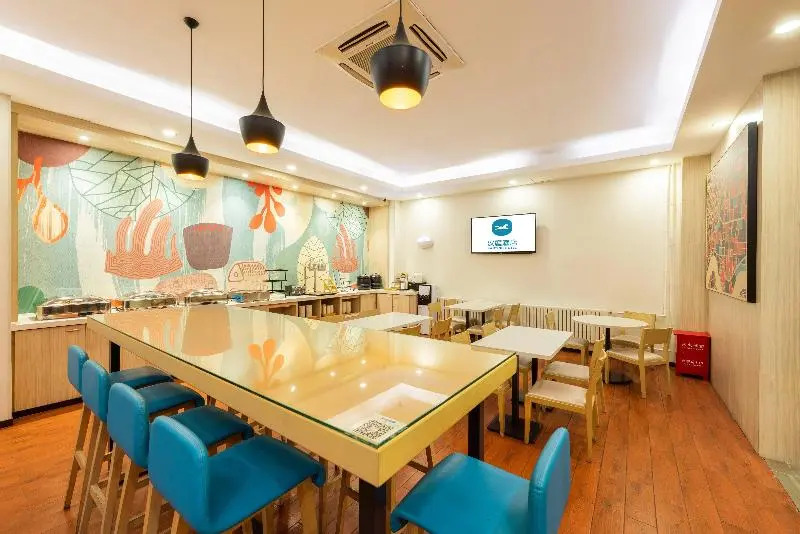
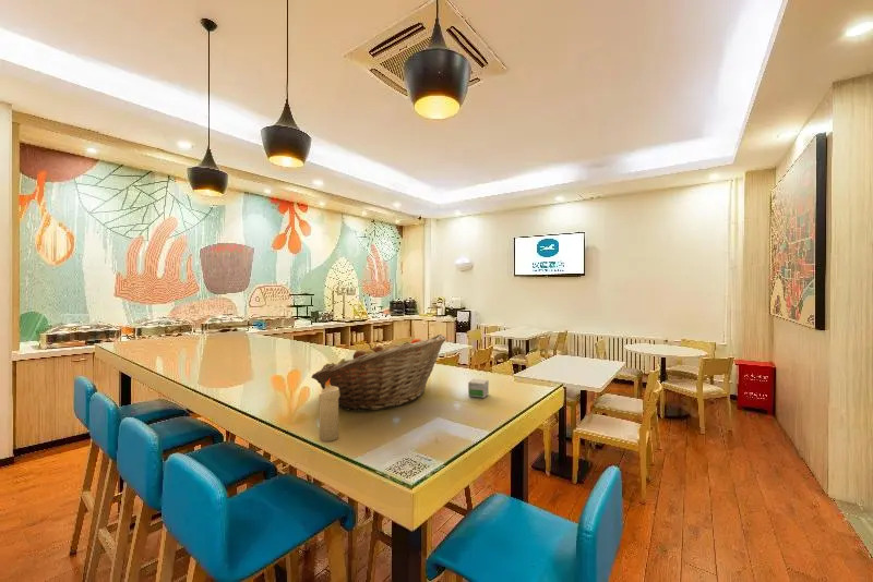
+ fruit basket (384, 365)
+ candle (328, 408)
+ small box (478, 388)
